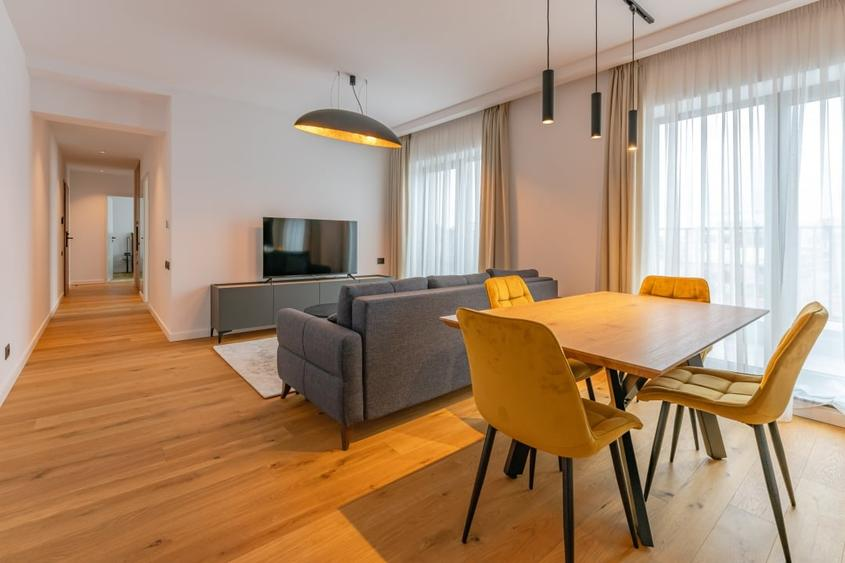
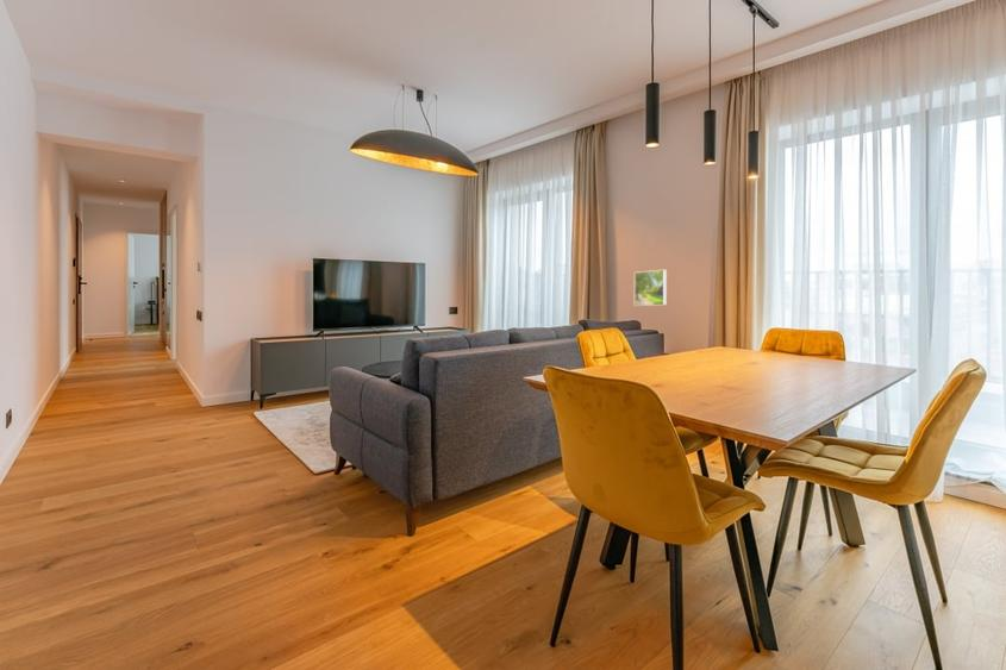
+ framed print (649, 288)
